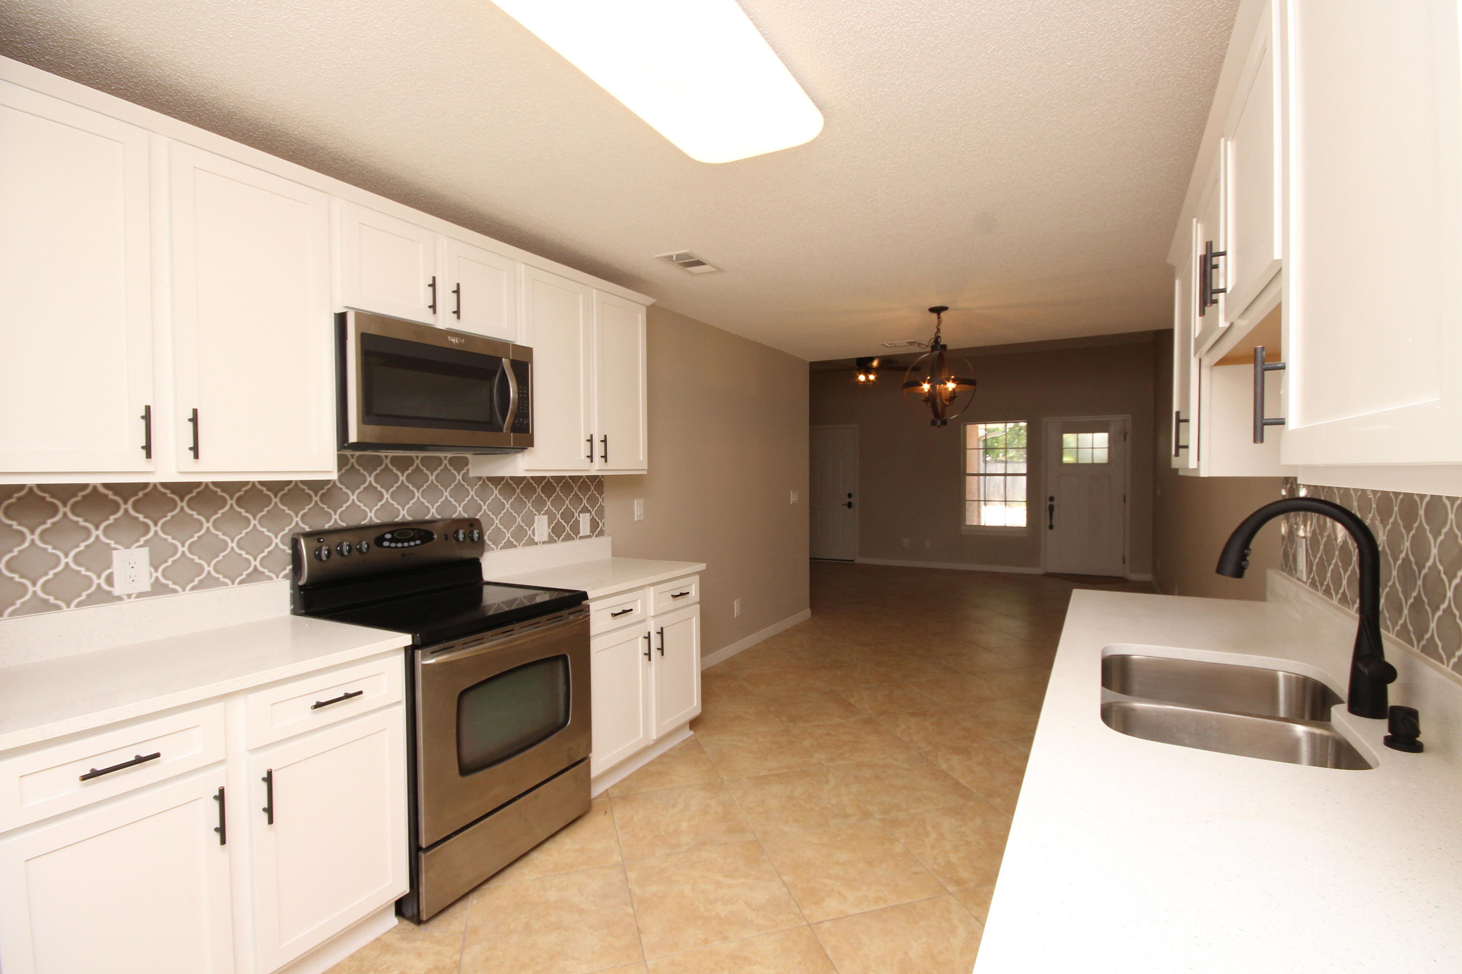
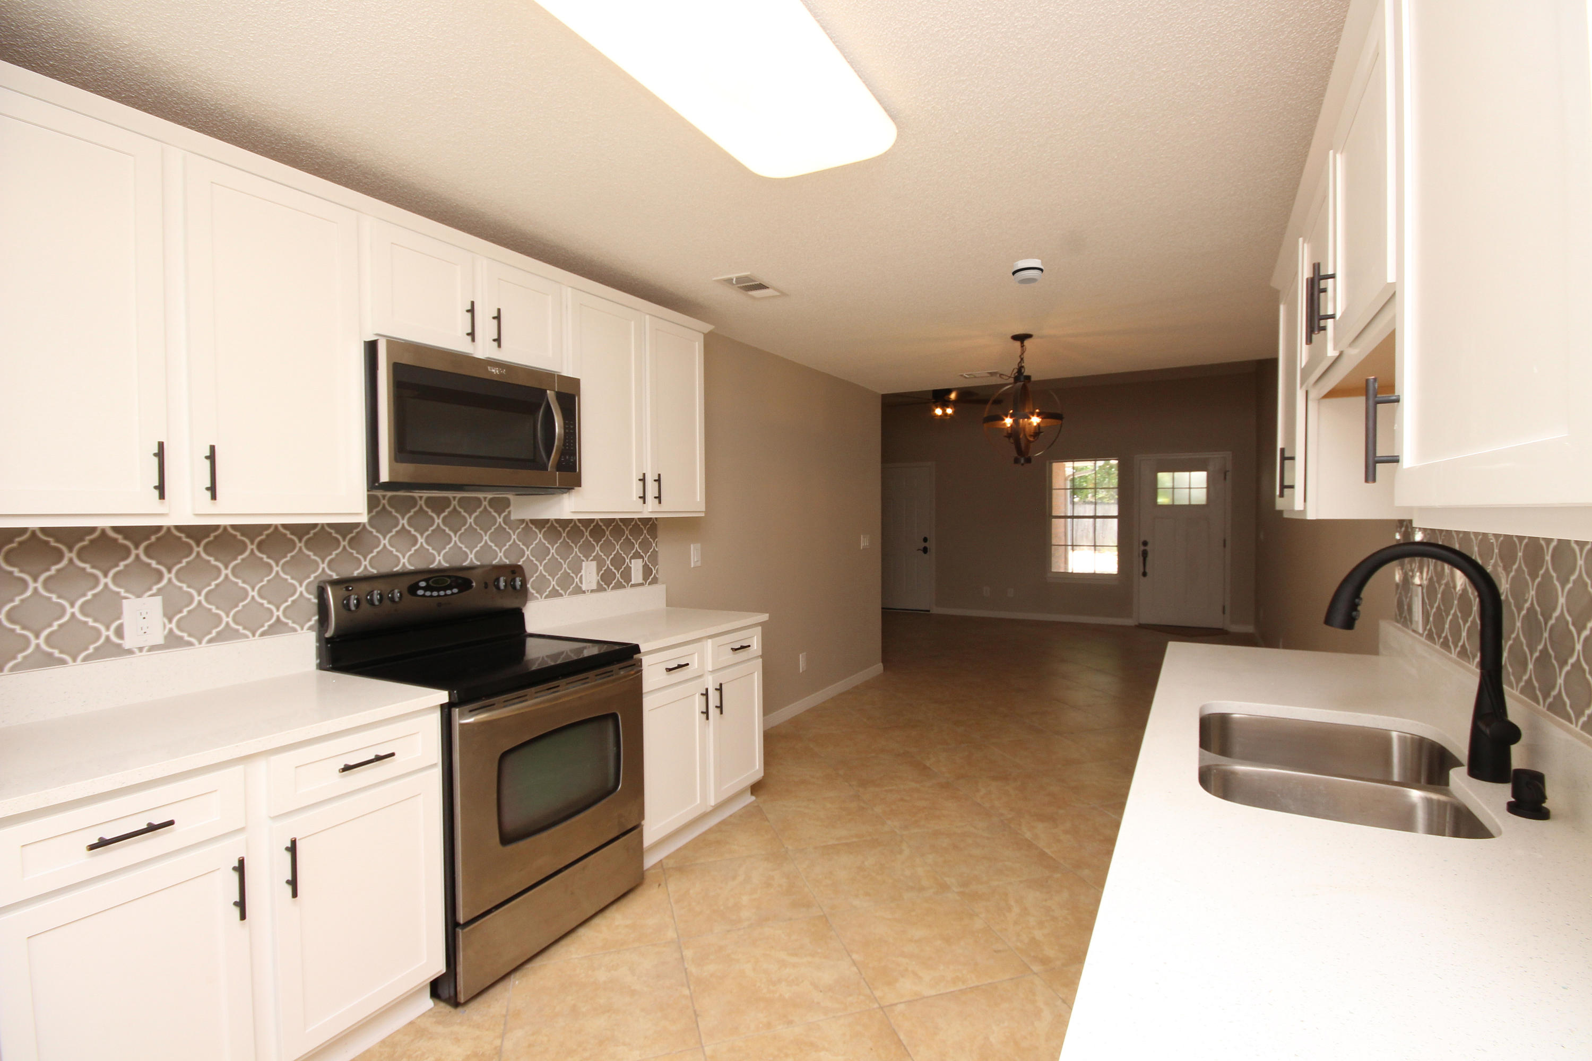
+ smoke detector (1027, 272)
